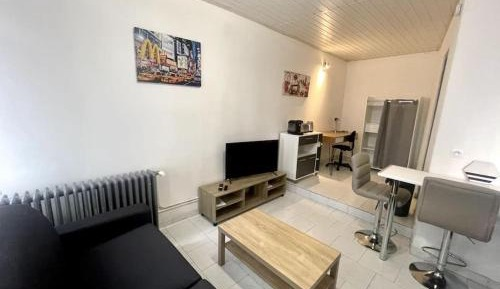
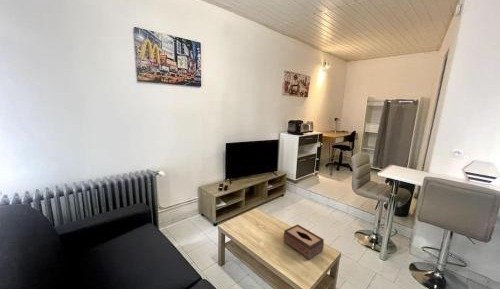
+ tissue box (303, 240)
